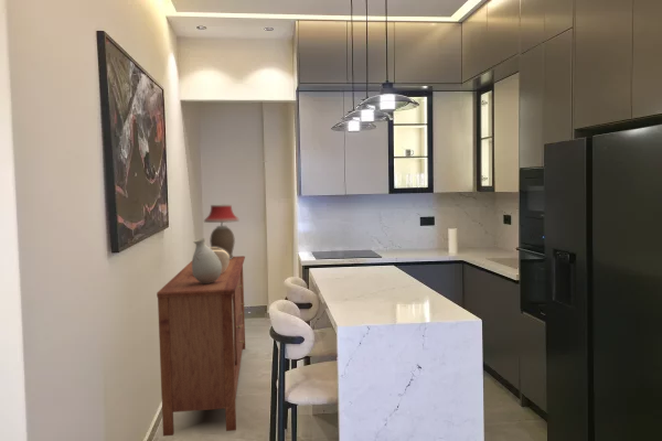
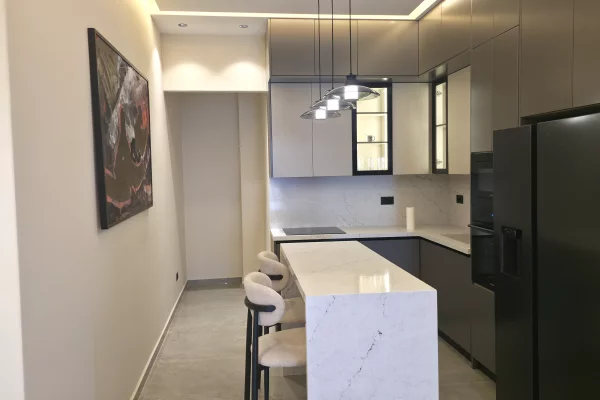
- decorative bowl (218, 258)
- sideboard (212, 326)
- table lamp (222, 232)
- vase (206, 260)
